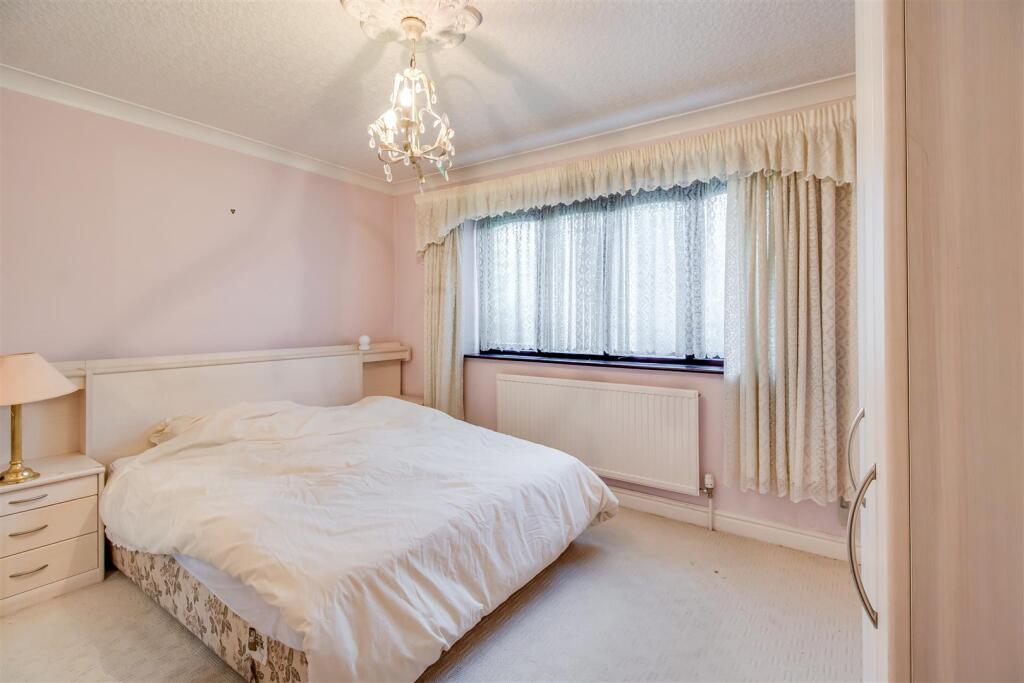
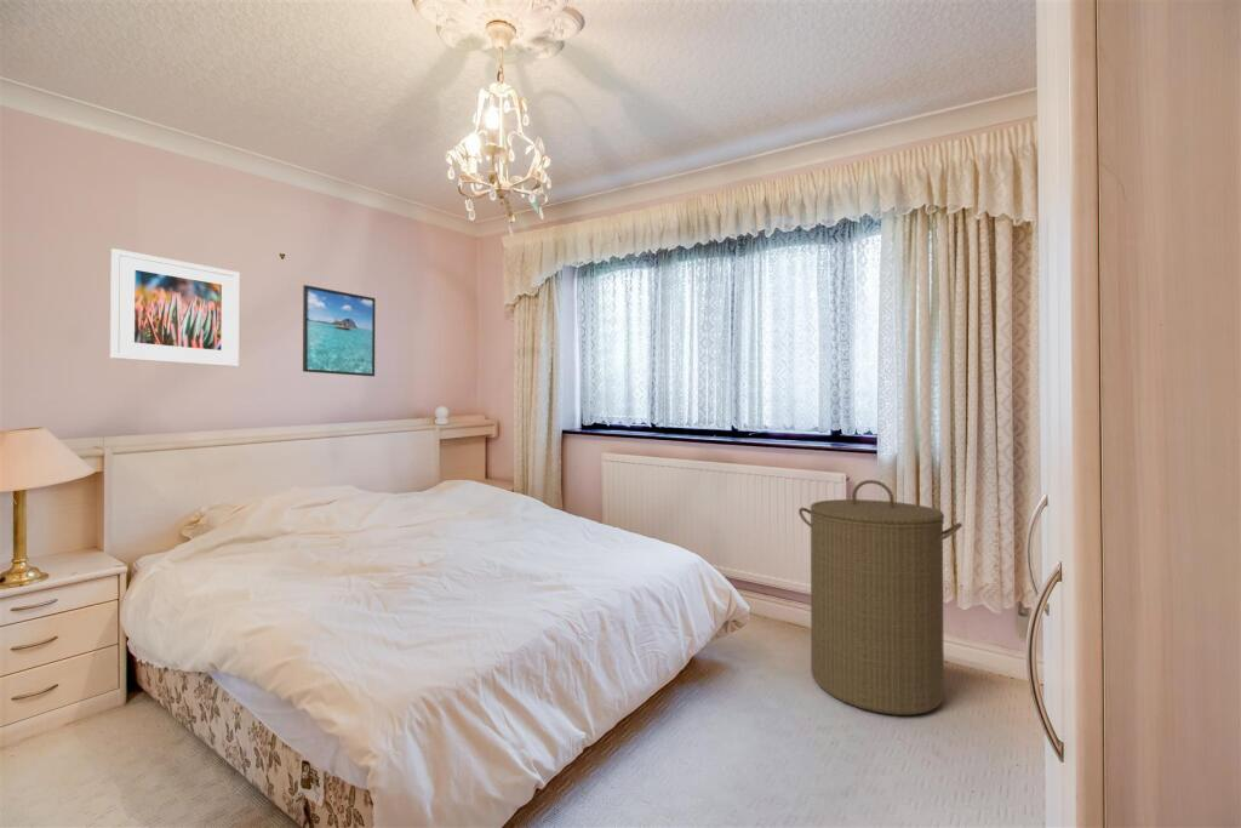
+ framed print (341, 332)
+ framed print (179, 312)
+ laundry hamper (874, 581)
